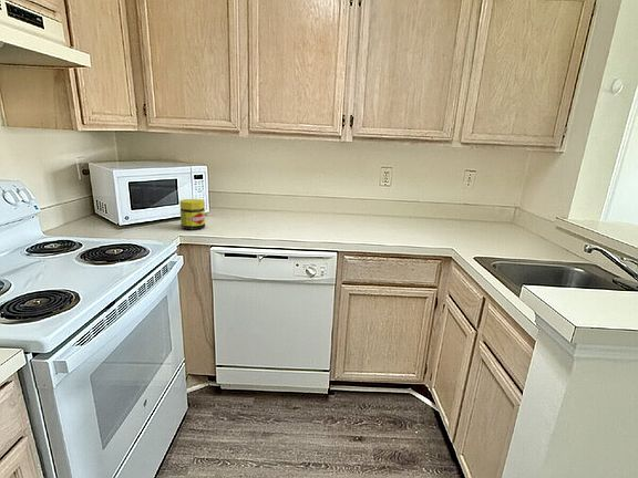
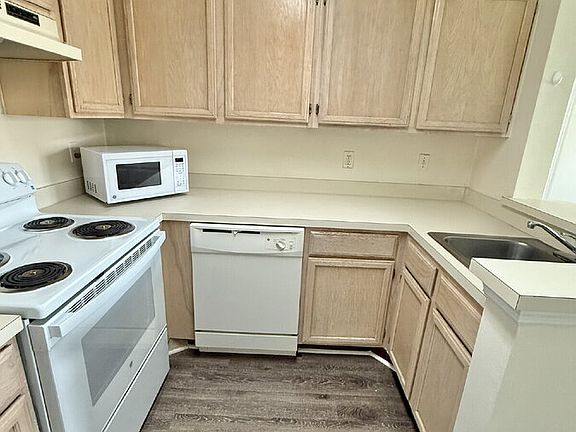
- jar (193, 214)
